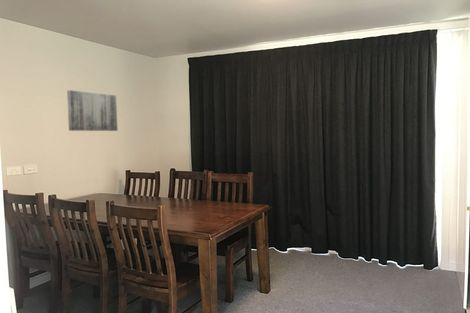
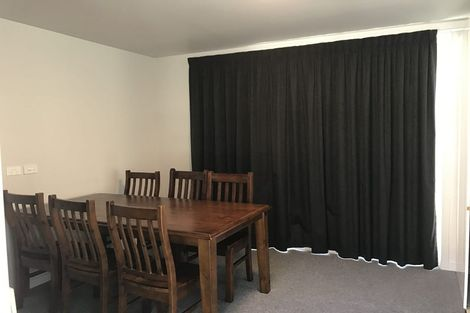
- wall art (94, 112)
